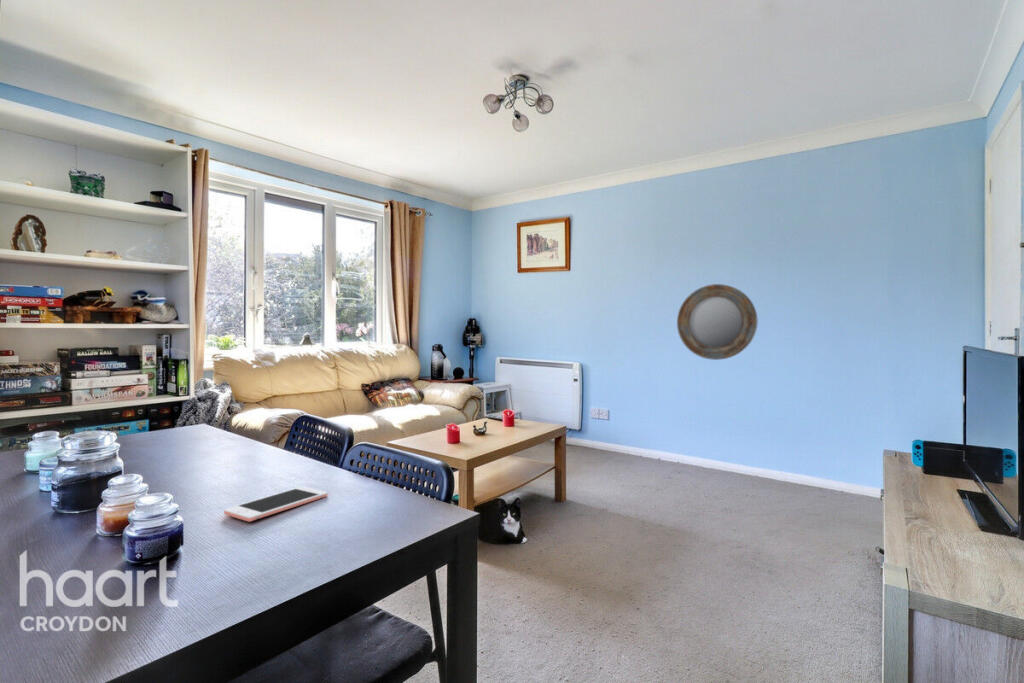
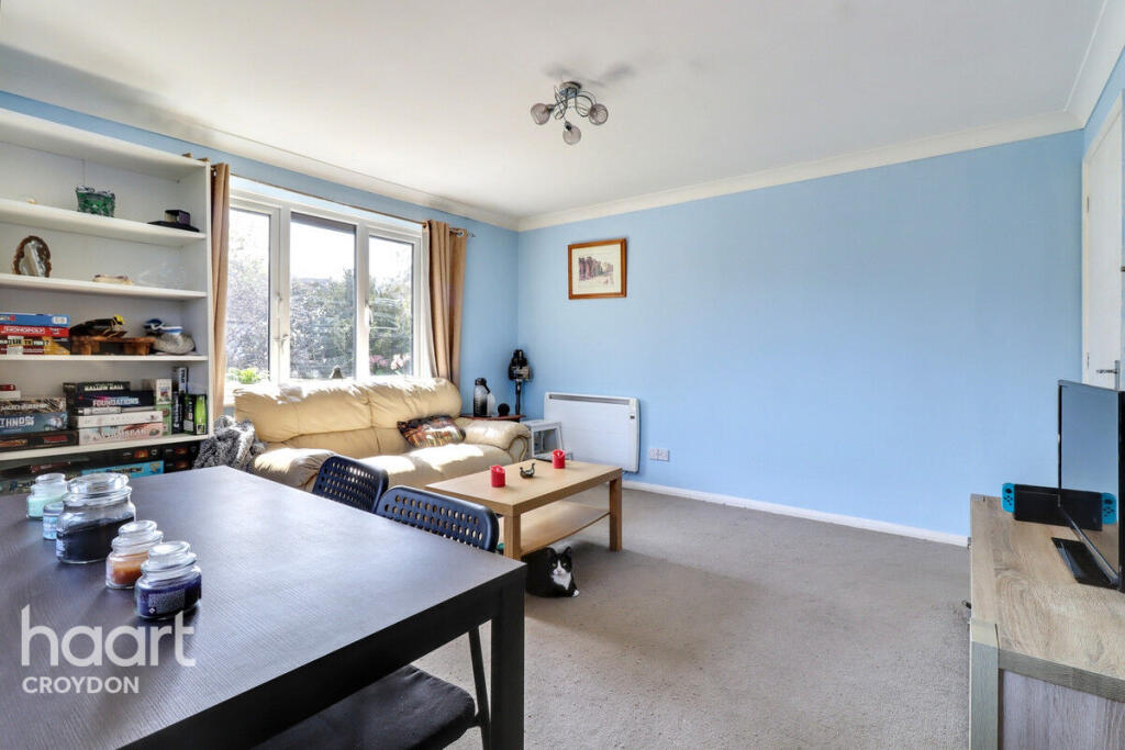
- home mirror (715, 322)
- cell phone (278, 502)
